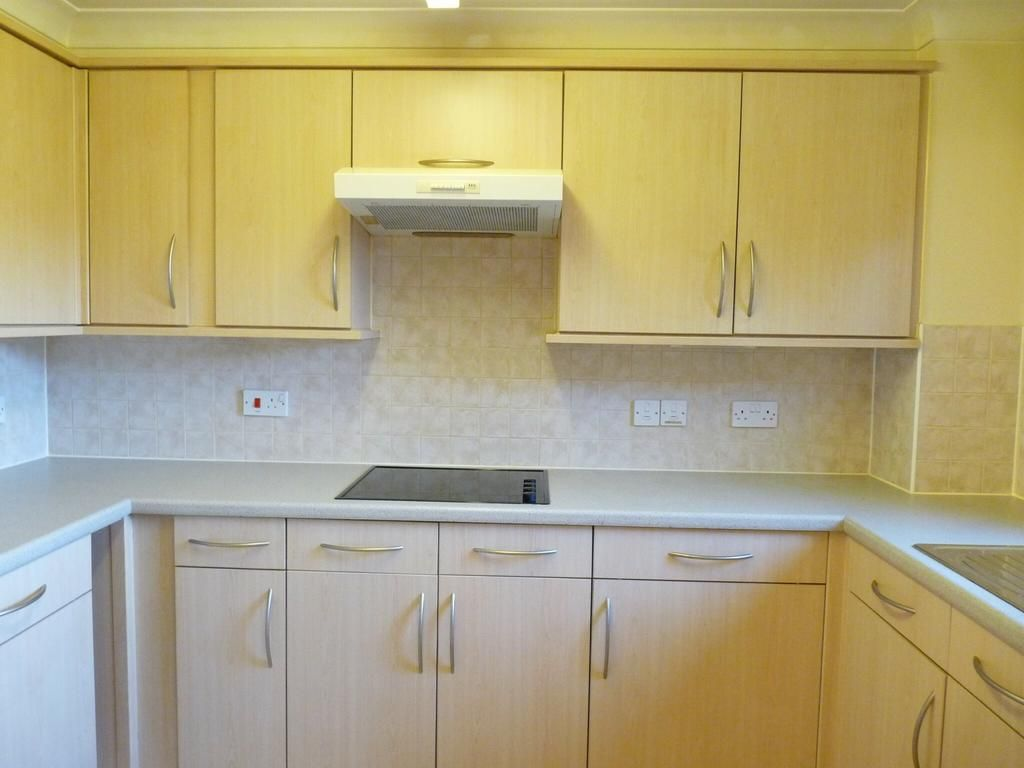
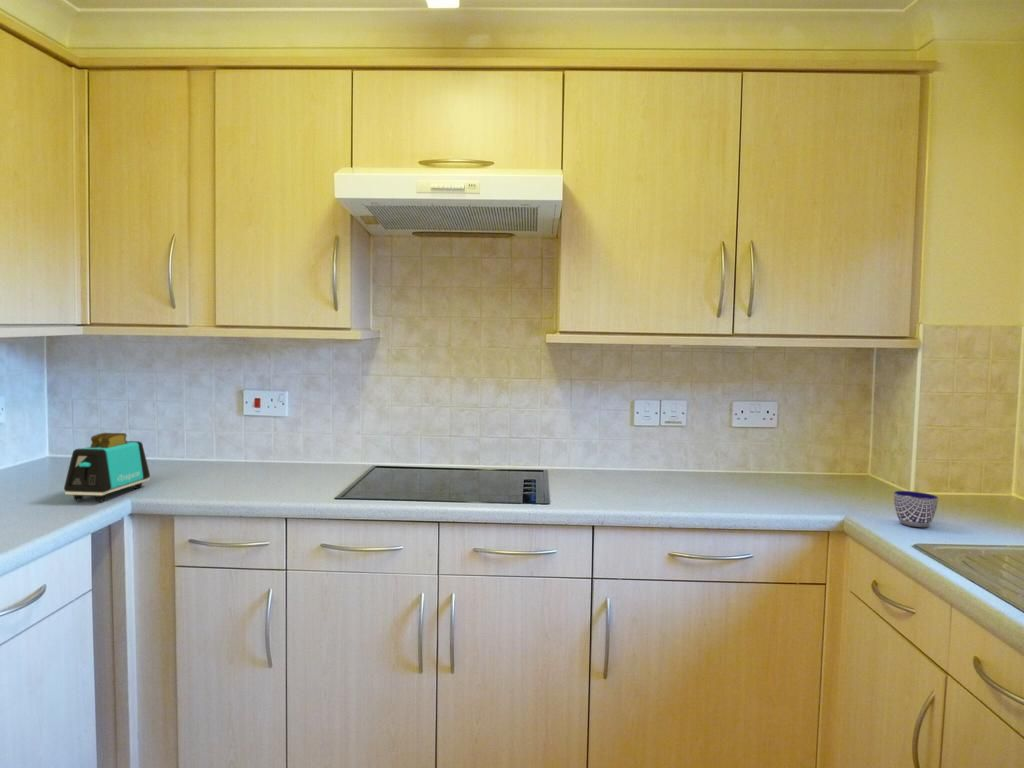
+ cup (911, 508)
+ toaster (109, 463)
